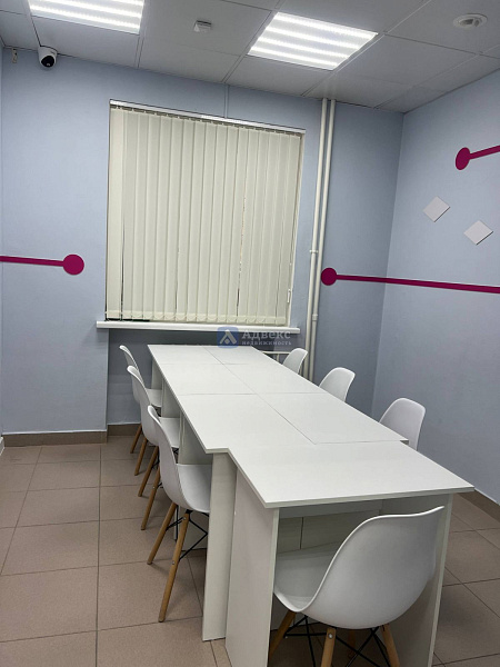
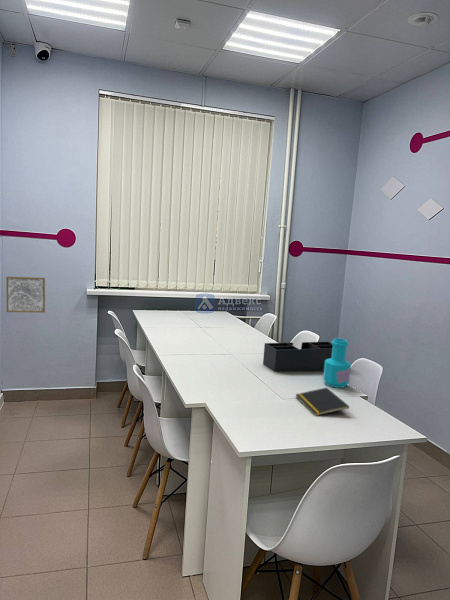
+ bottle (337, 362)
+ desk organizer (302, 356)
+ wall art (26, 294)
+ notepad (321, 401)
